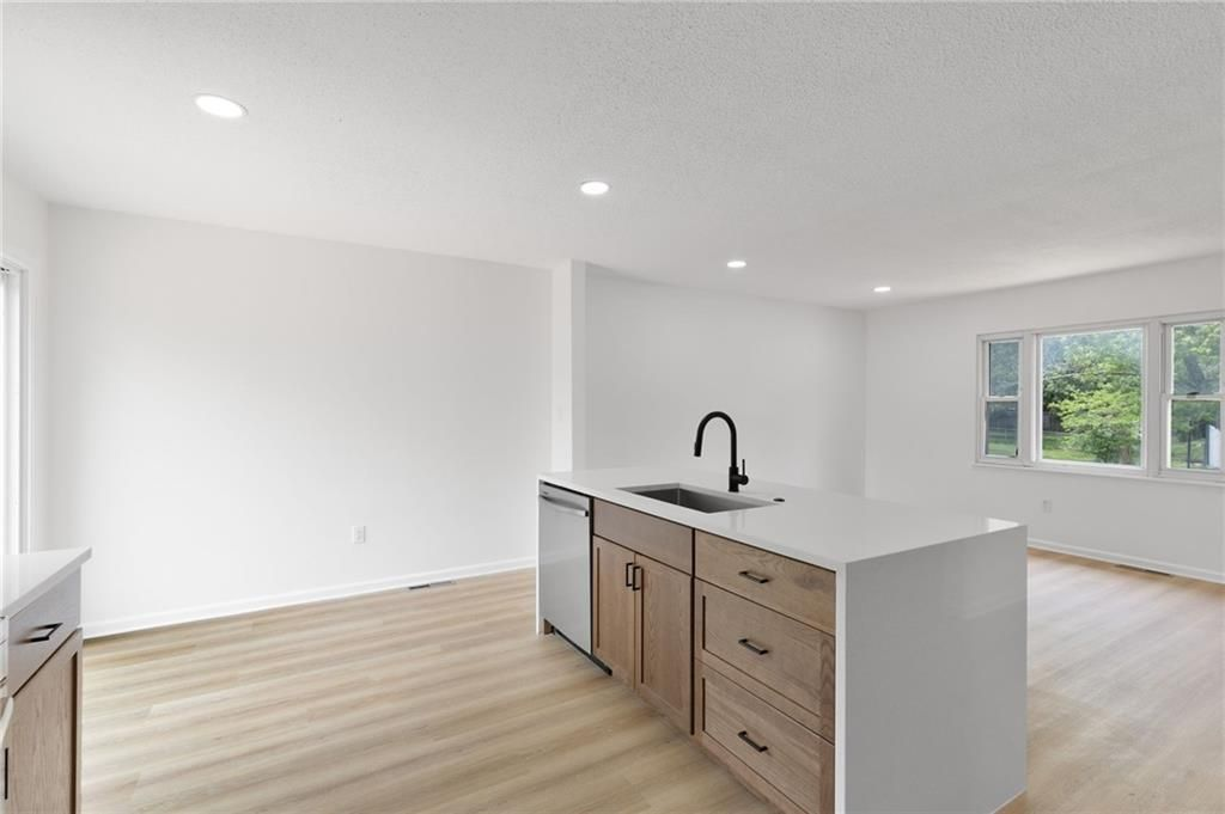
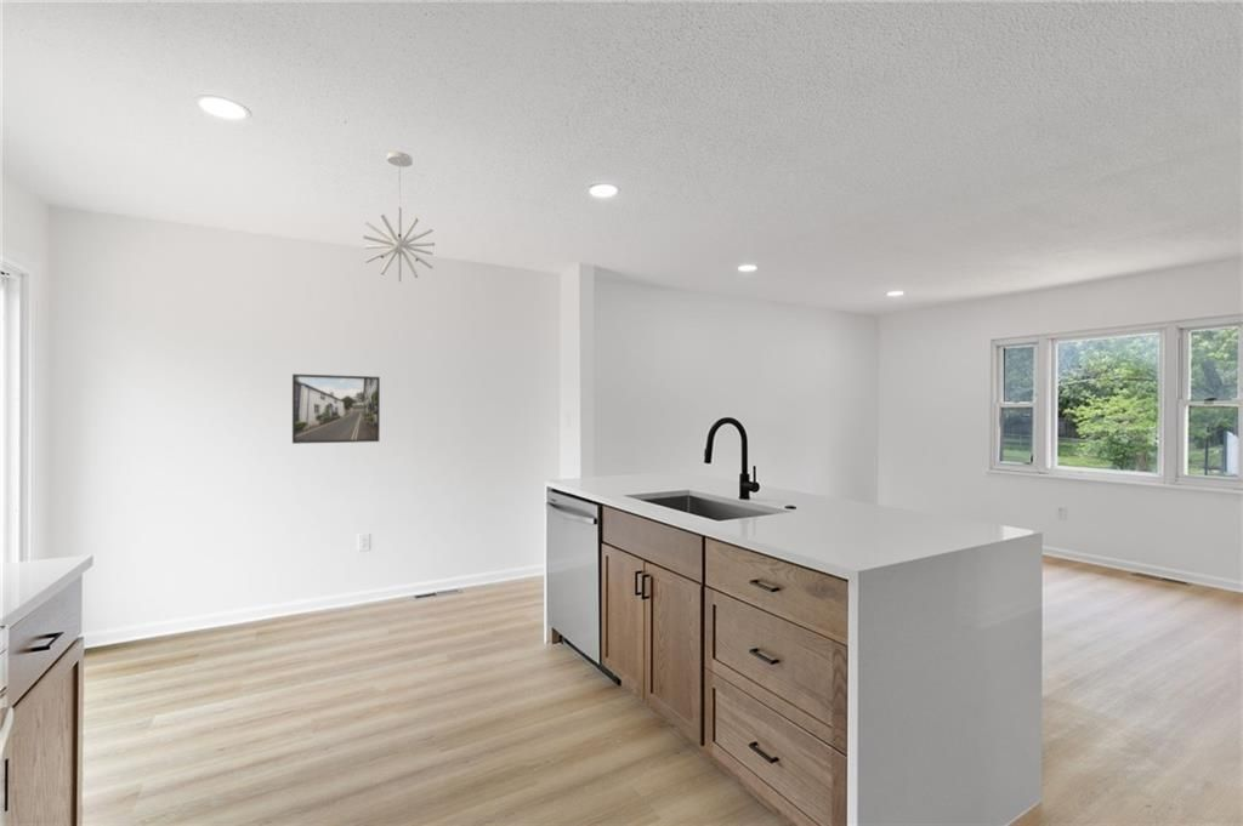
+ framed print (336, 409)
+ pendant light (399, 217)
